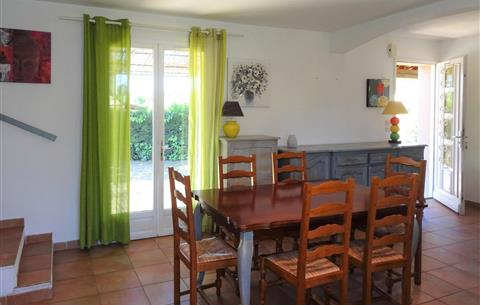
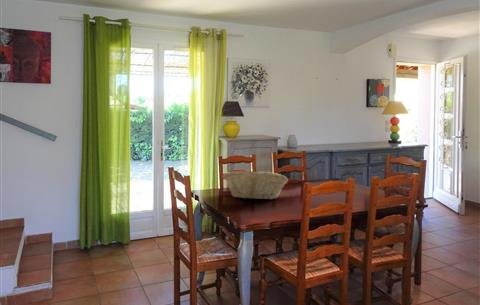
+ fruit basket (254, 183)
